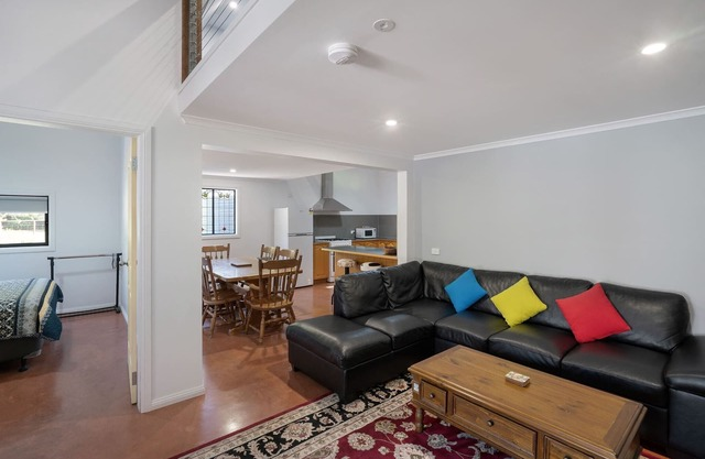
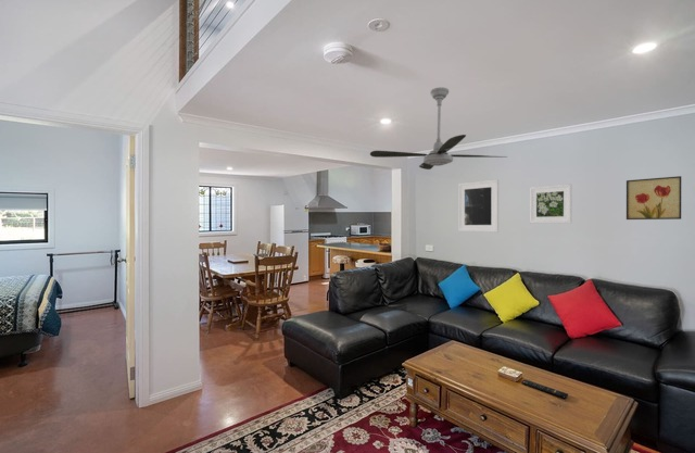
+ ceiling fan (438, 126)
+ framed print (549, 204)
+ wall art (653, 199)
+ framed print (477, 206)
+ remote control (543, 388)
